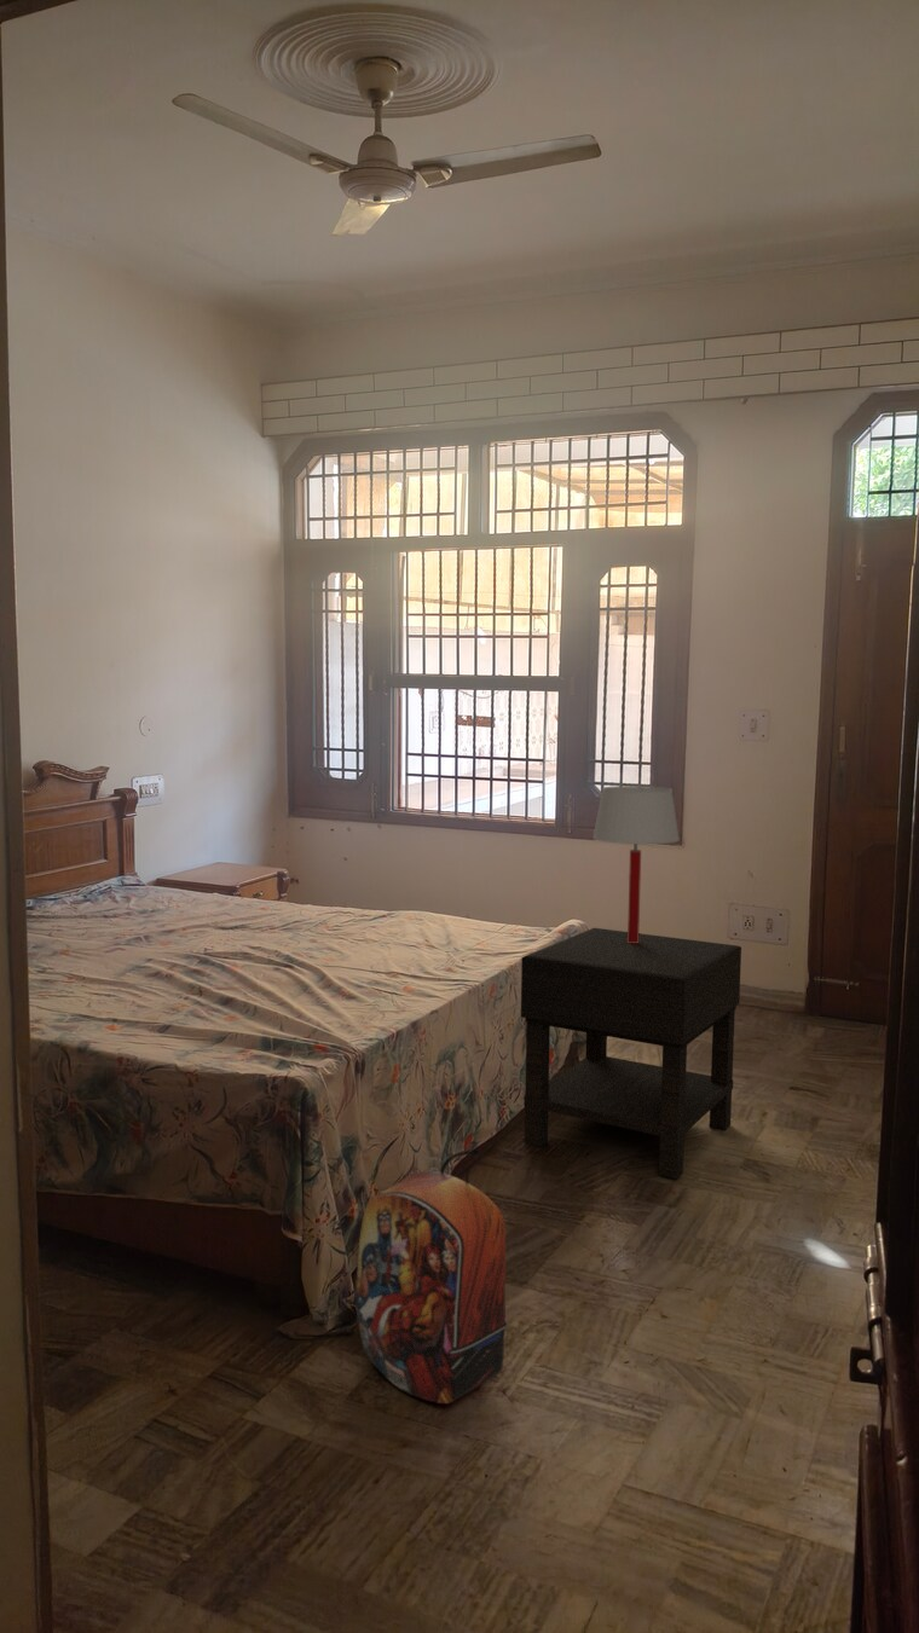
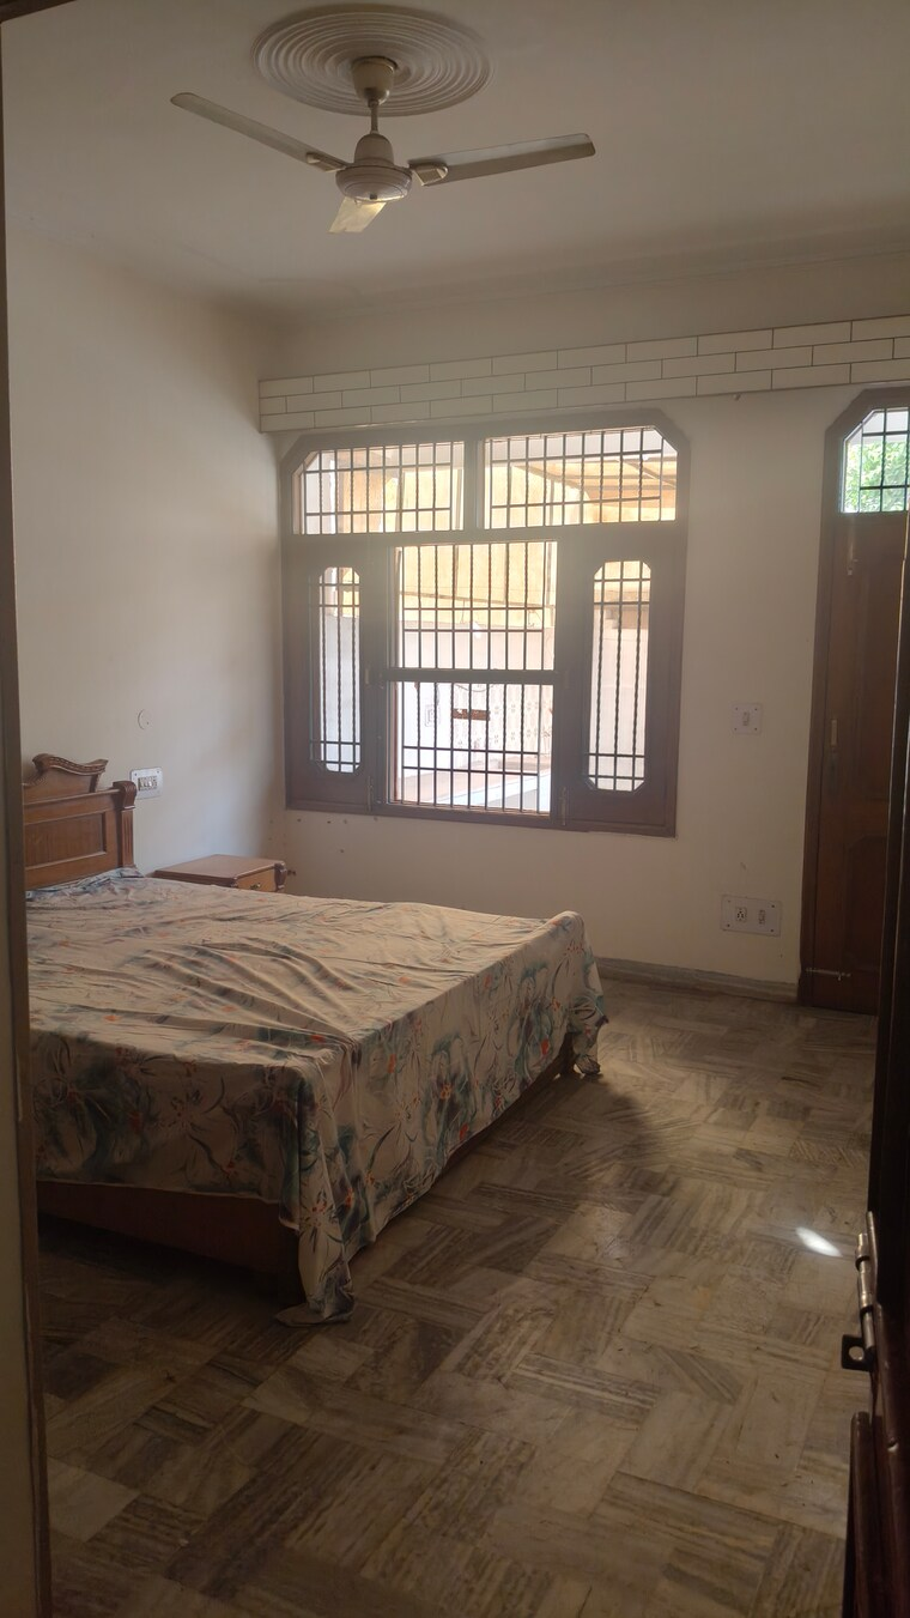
- table lamp (635, 865)
- nightstand (631, 1040)
- backpack (434, 1269)
